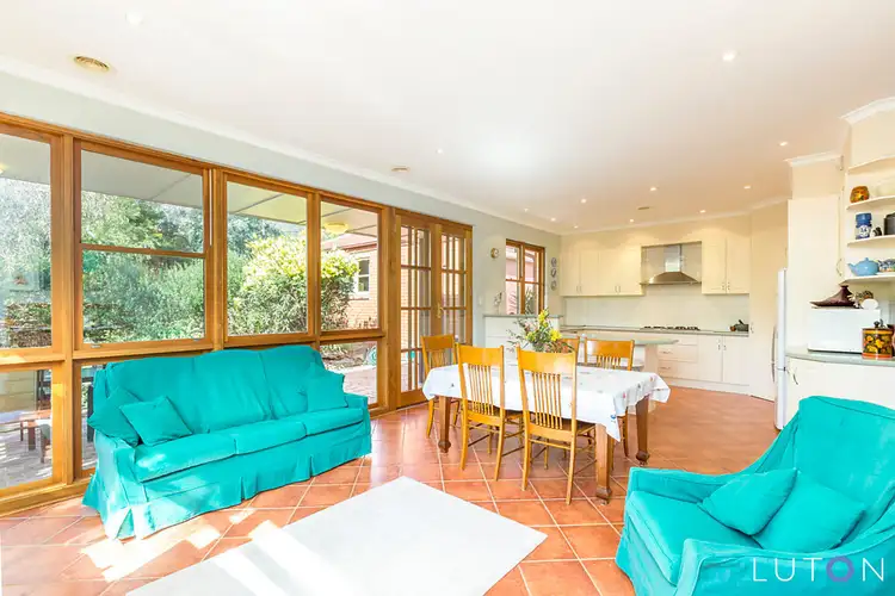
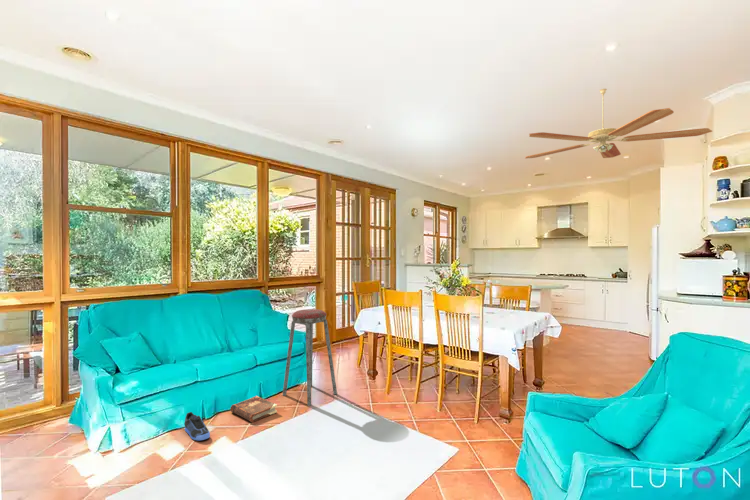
+ ceiling fan (603, 121)
+ sneaker (196, 425)
+ book (253, 408)
+ music stool (309, 352)
